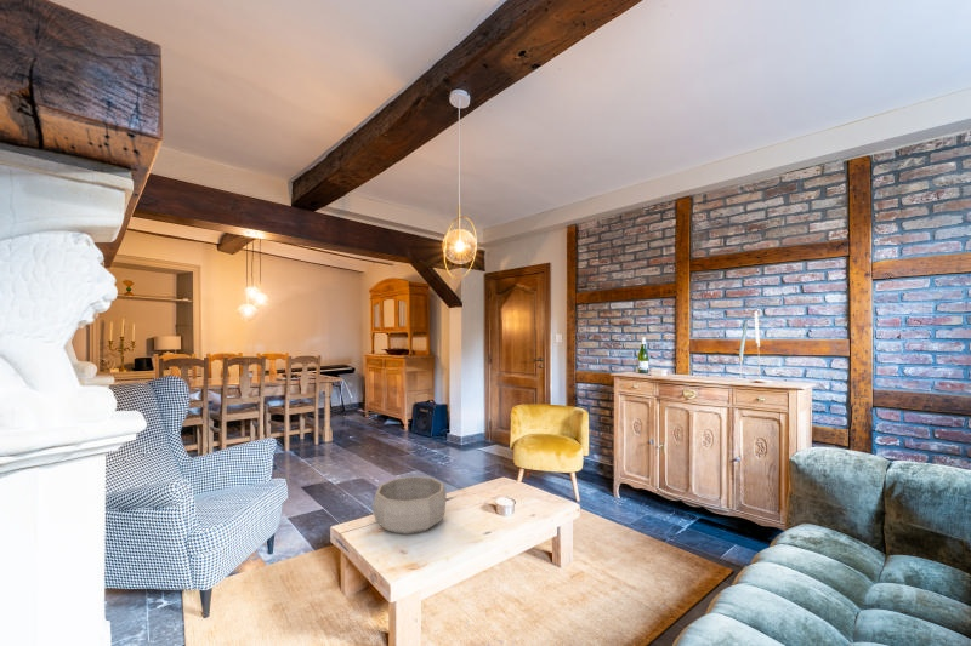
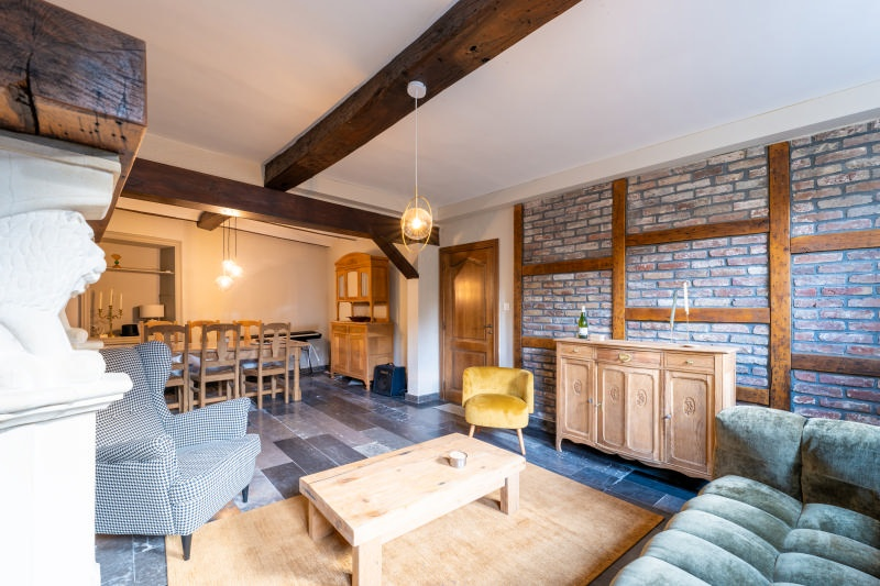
- decorative bowl (410, 504)
